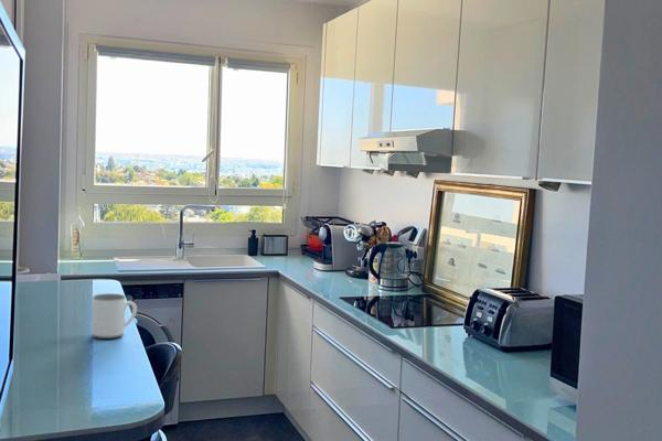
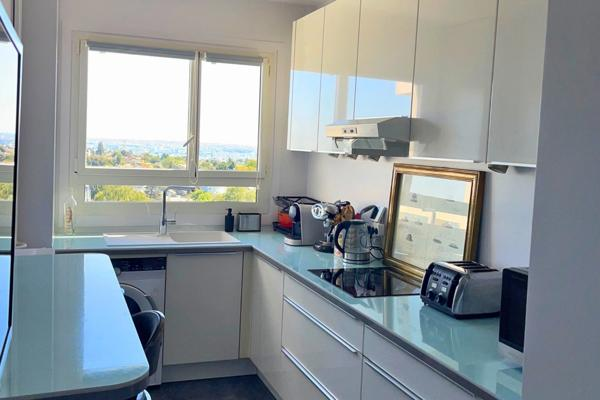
- mug (115, 315)
